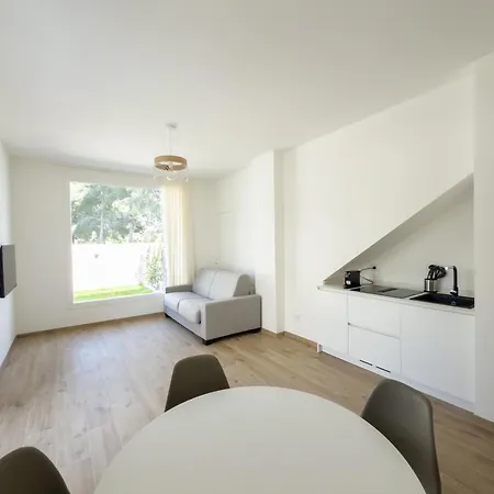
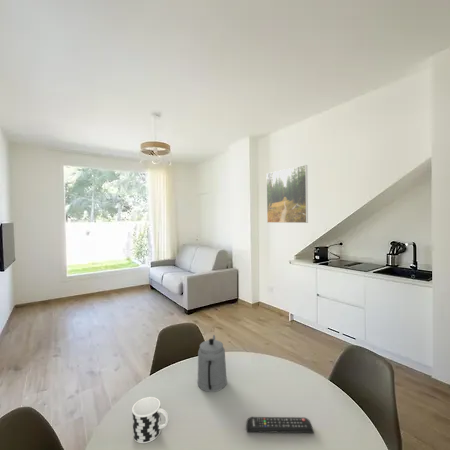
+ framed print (285, 196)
+ cup (151, 419)
+ remote control (279, 425)
+ teapot (212, 359)
